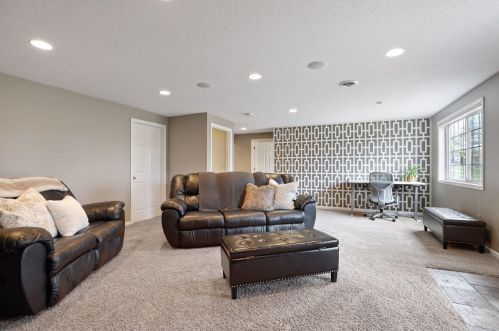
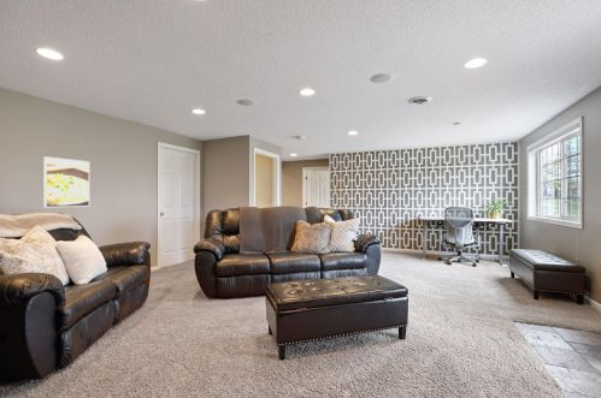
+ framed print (67, 183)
